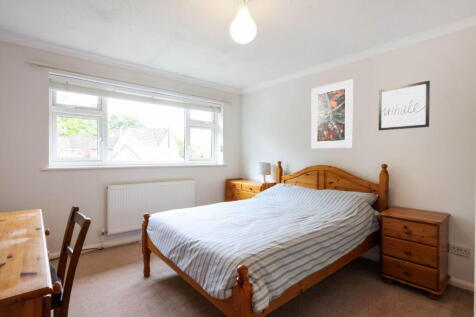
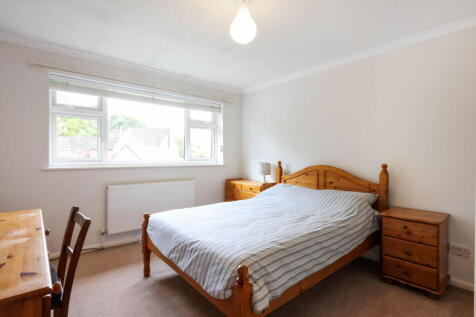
- wall art (402, 107)
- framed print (330, 116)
